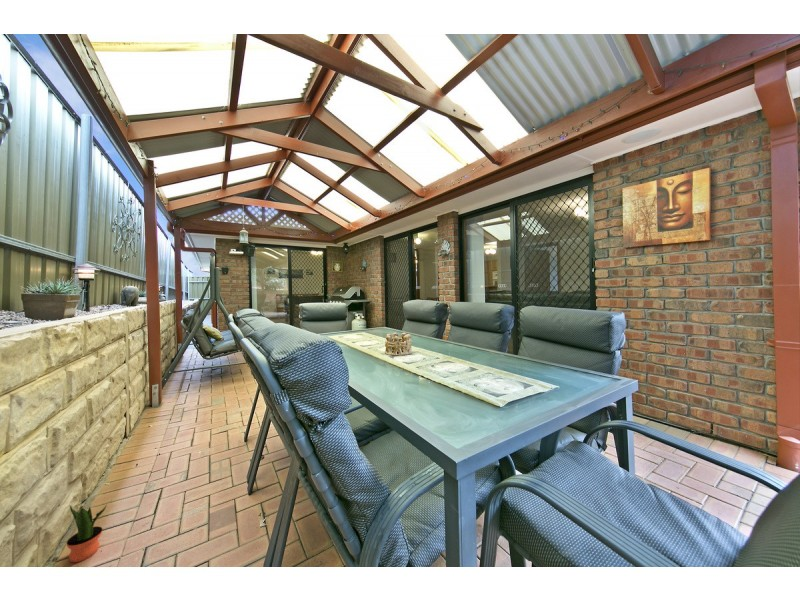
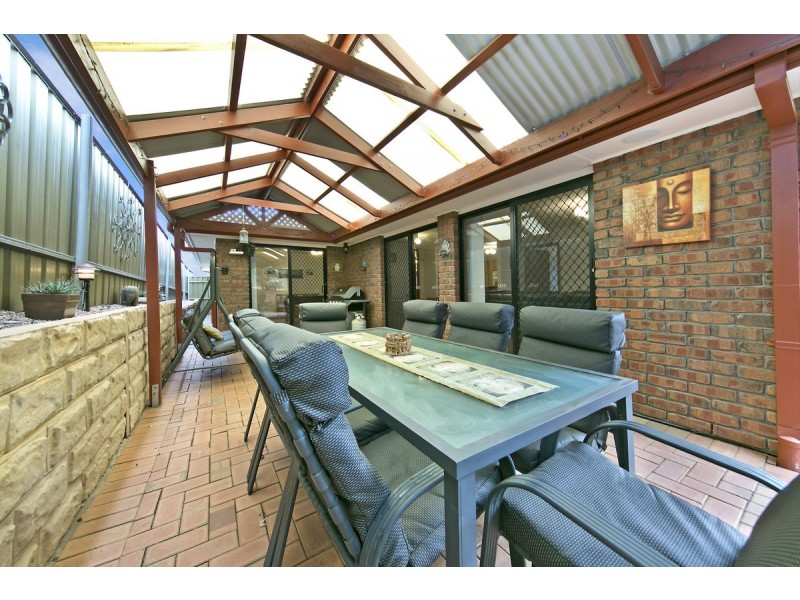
- potted plant (86, 526)
